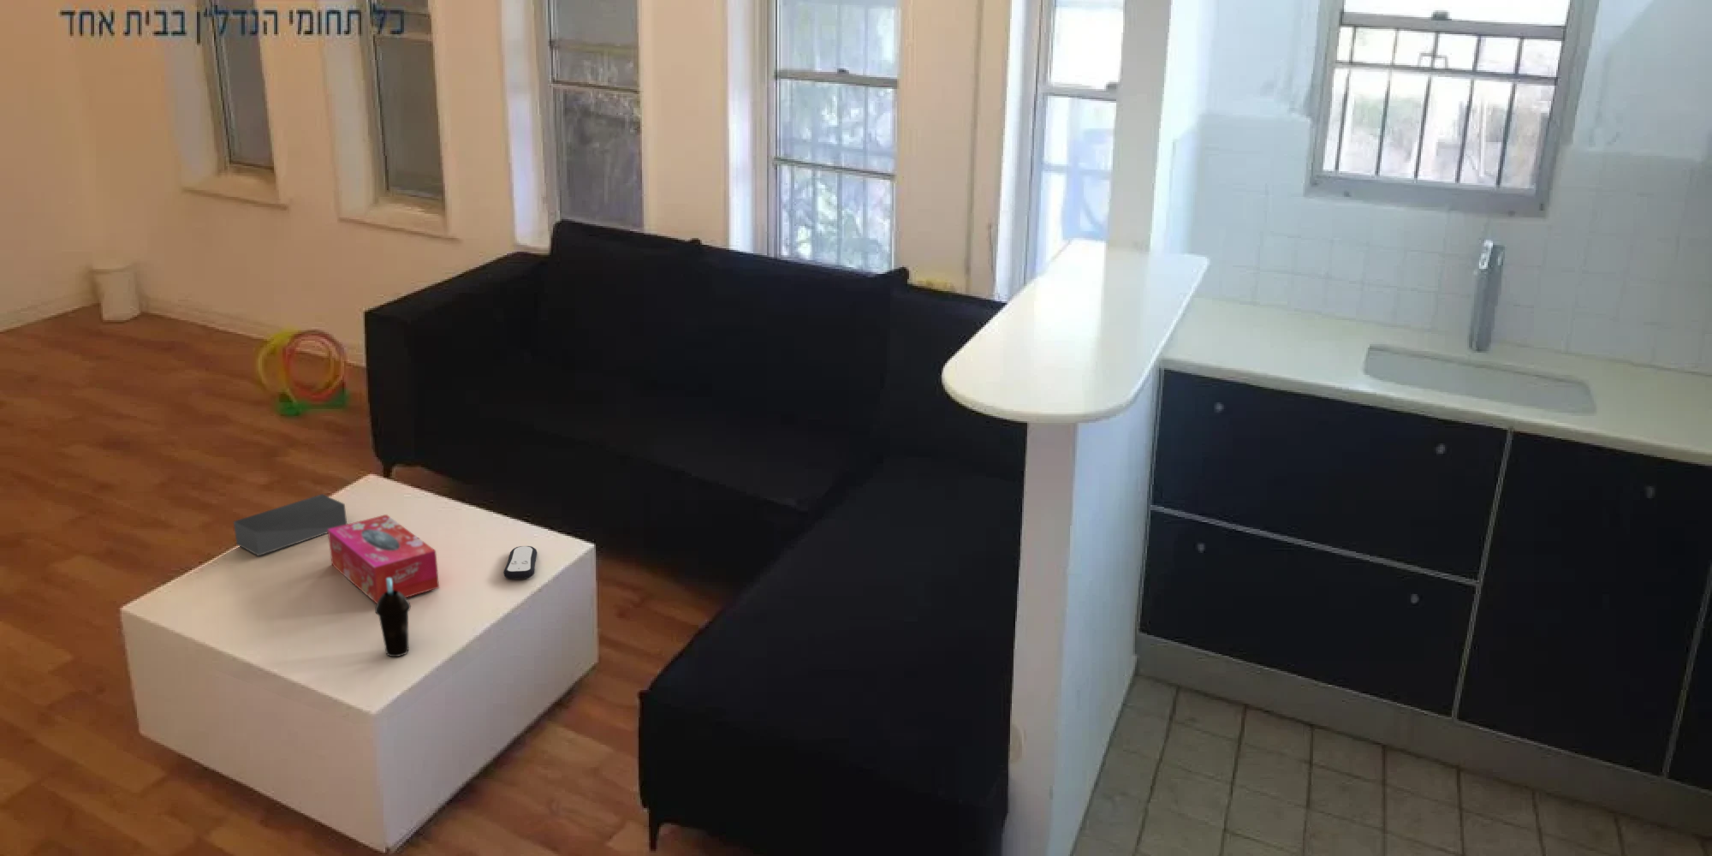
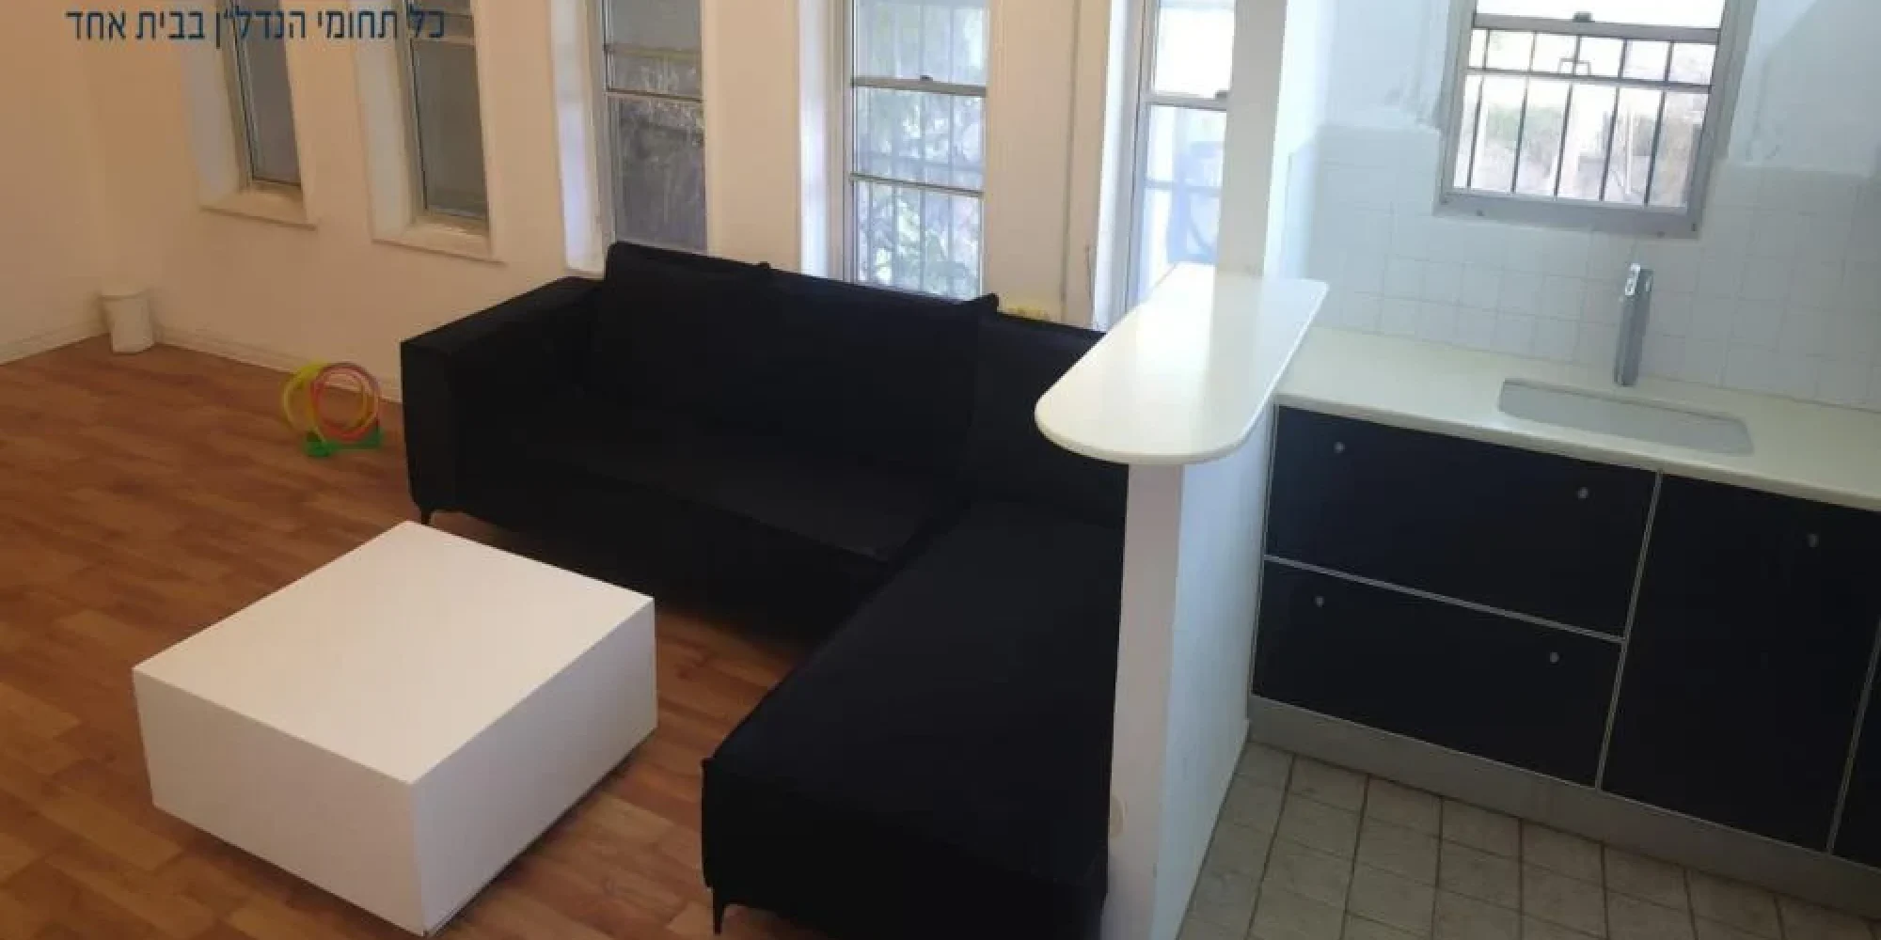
- cup (393, 616)
- tissue box (382, 558)
- remote control (521, 561)
- speaker (292, 524)
